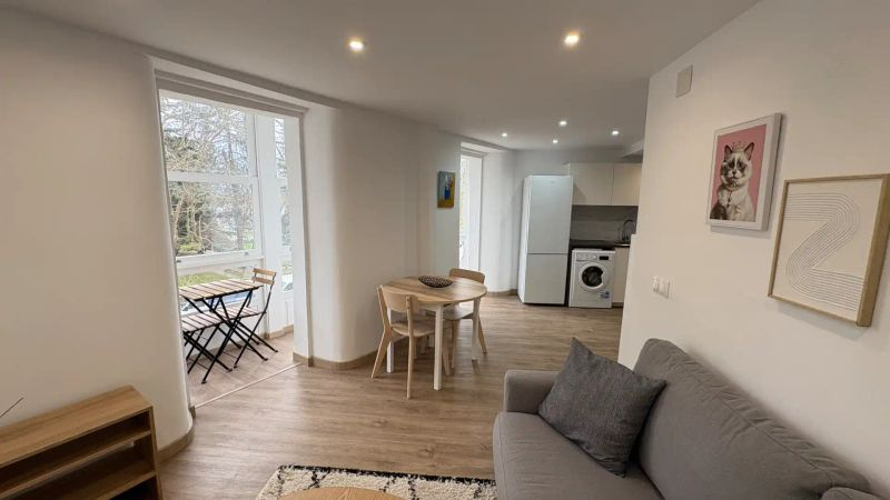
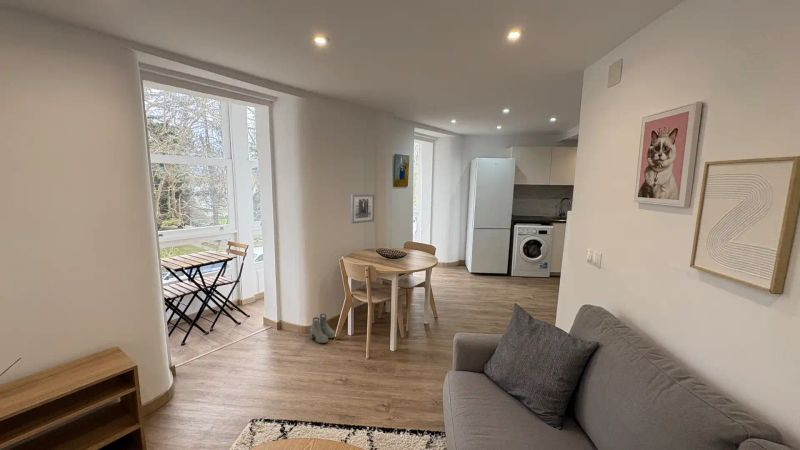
+ wall art (363, 208)
+ boots (322, 327)
